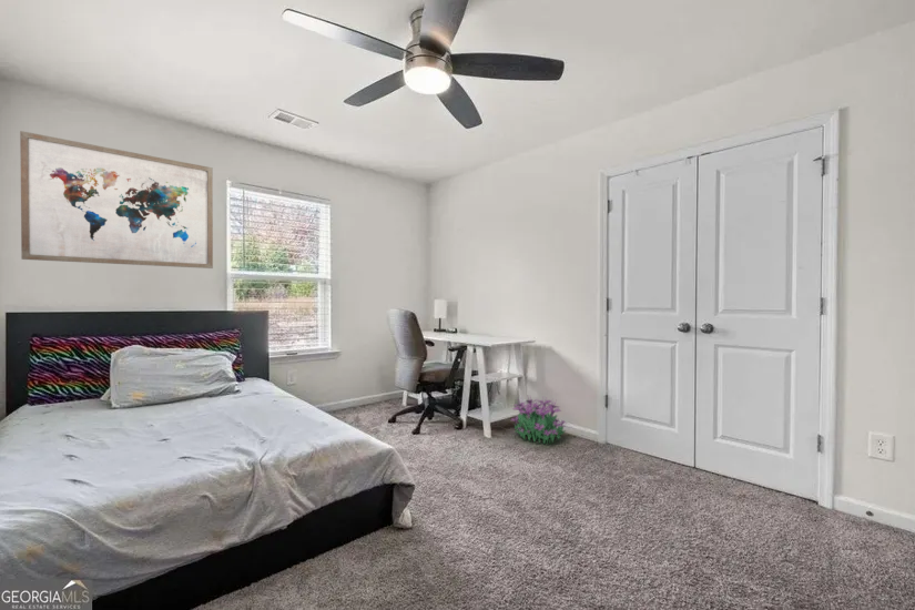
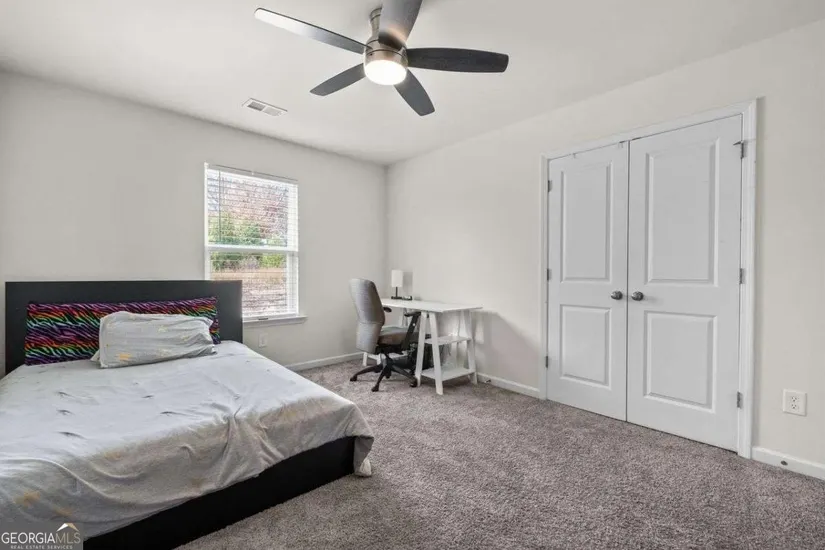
- decorative plant (538, 417)
- wall art (128, 207)
